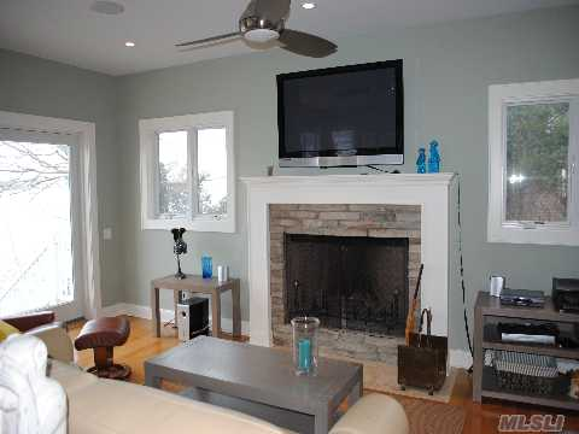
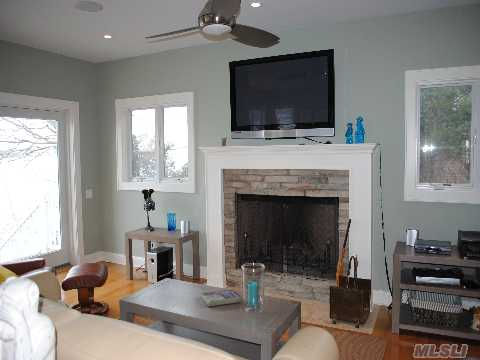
+ book (220, 296)
